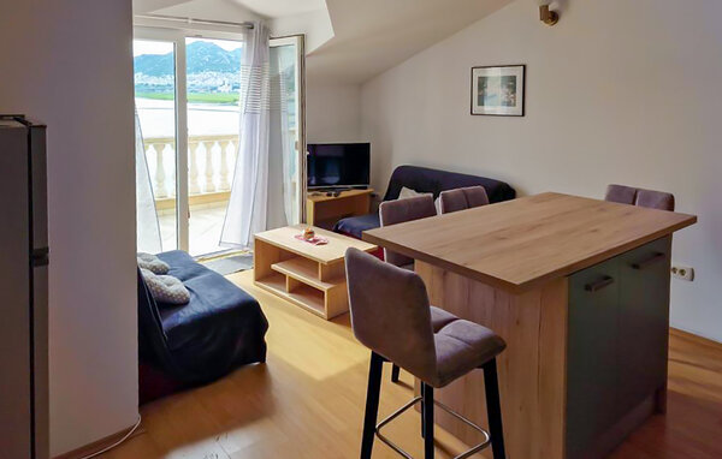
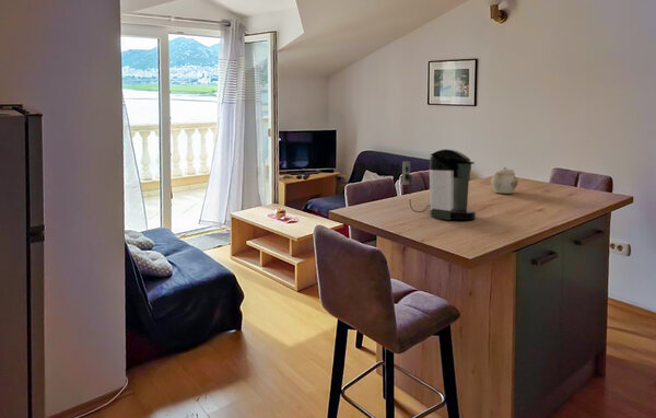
+ coffee maker (444, 184)
+ teapot (503, 179)
